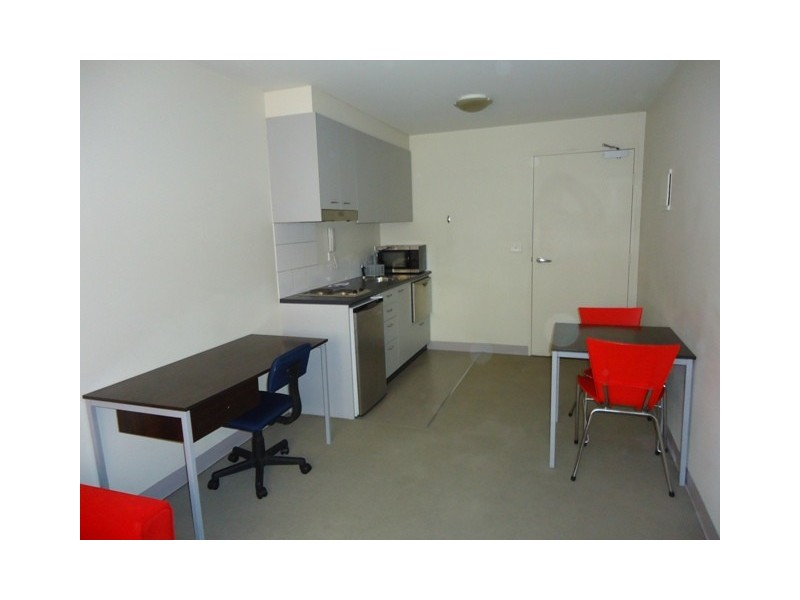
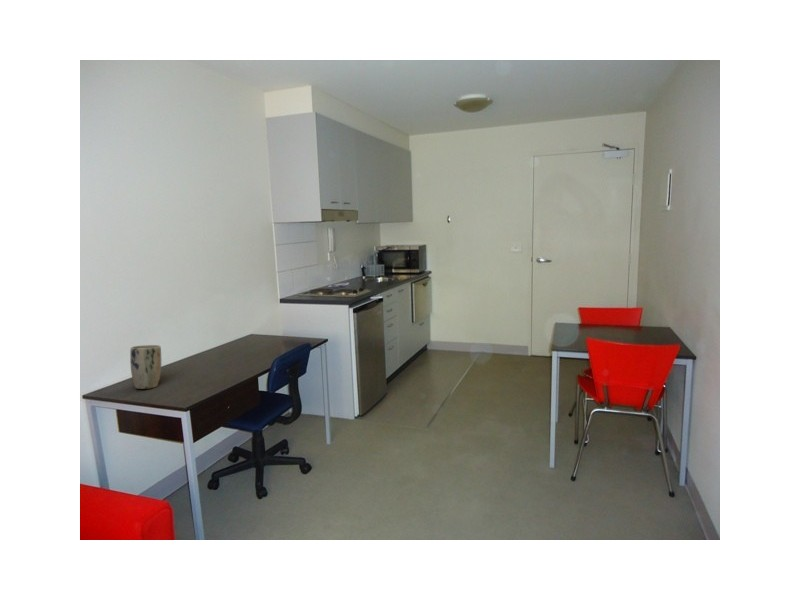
+ plant pot (146, 366)
